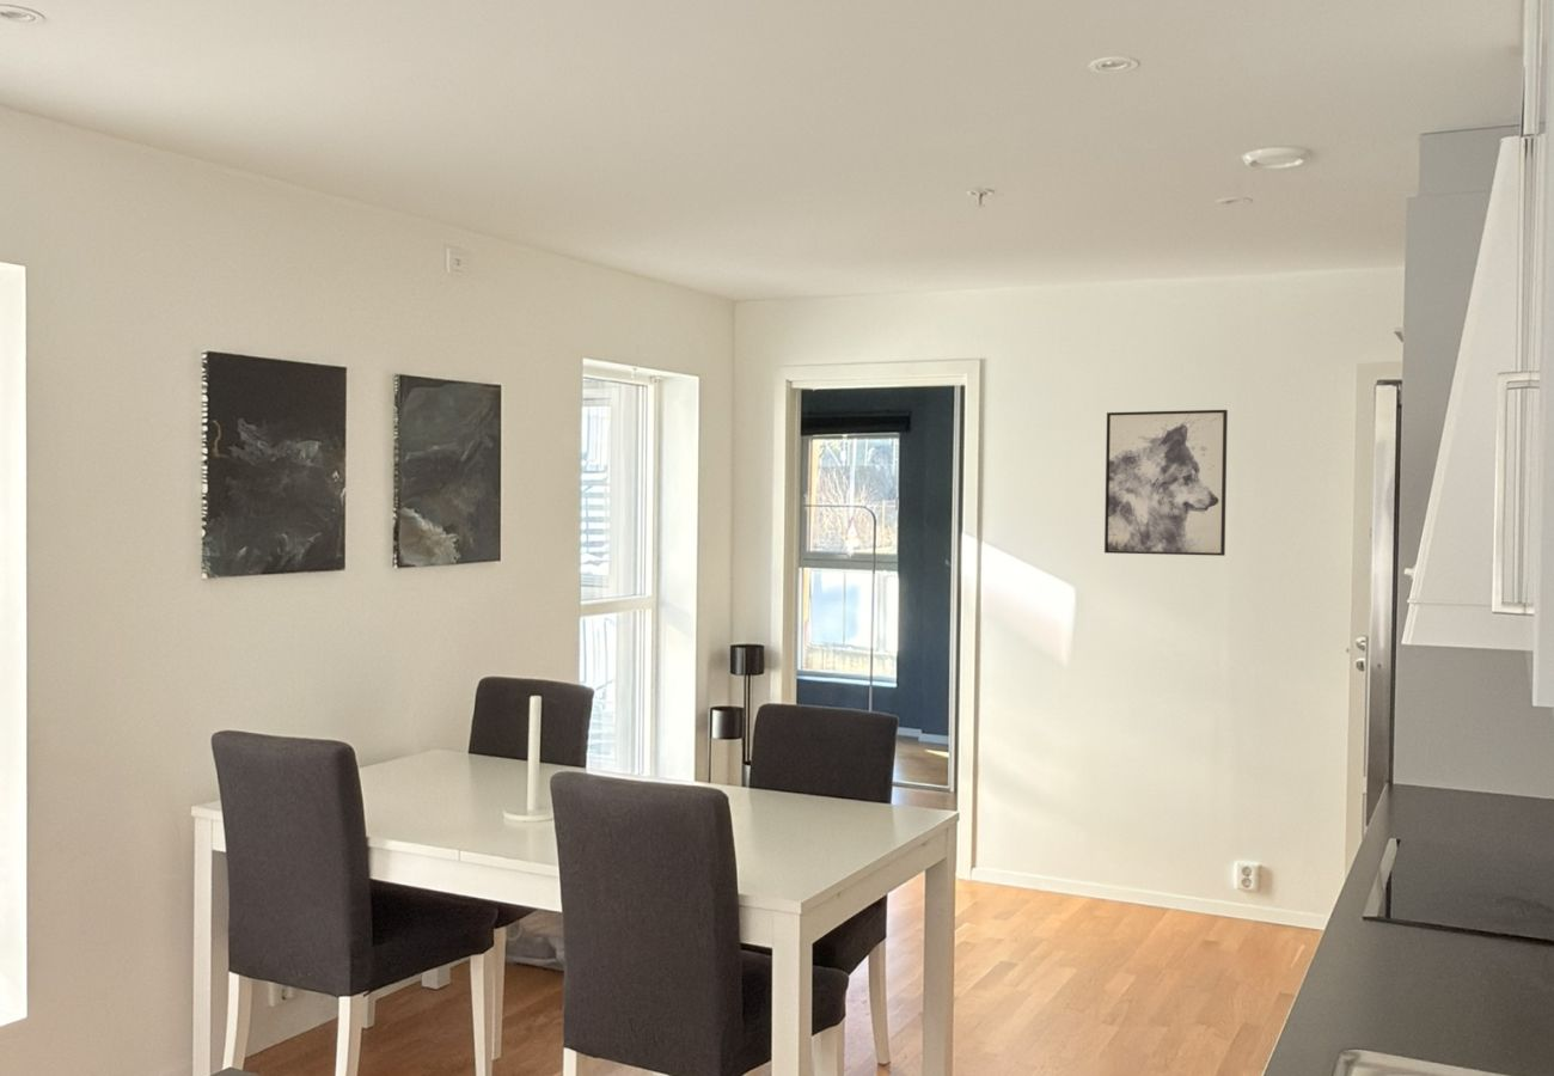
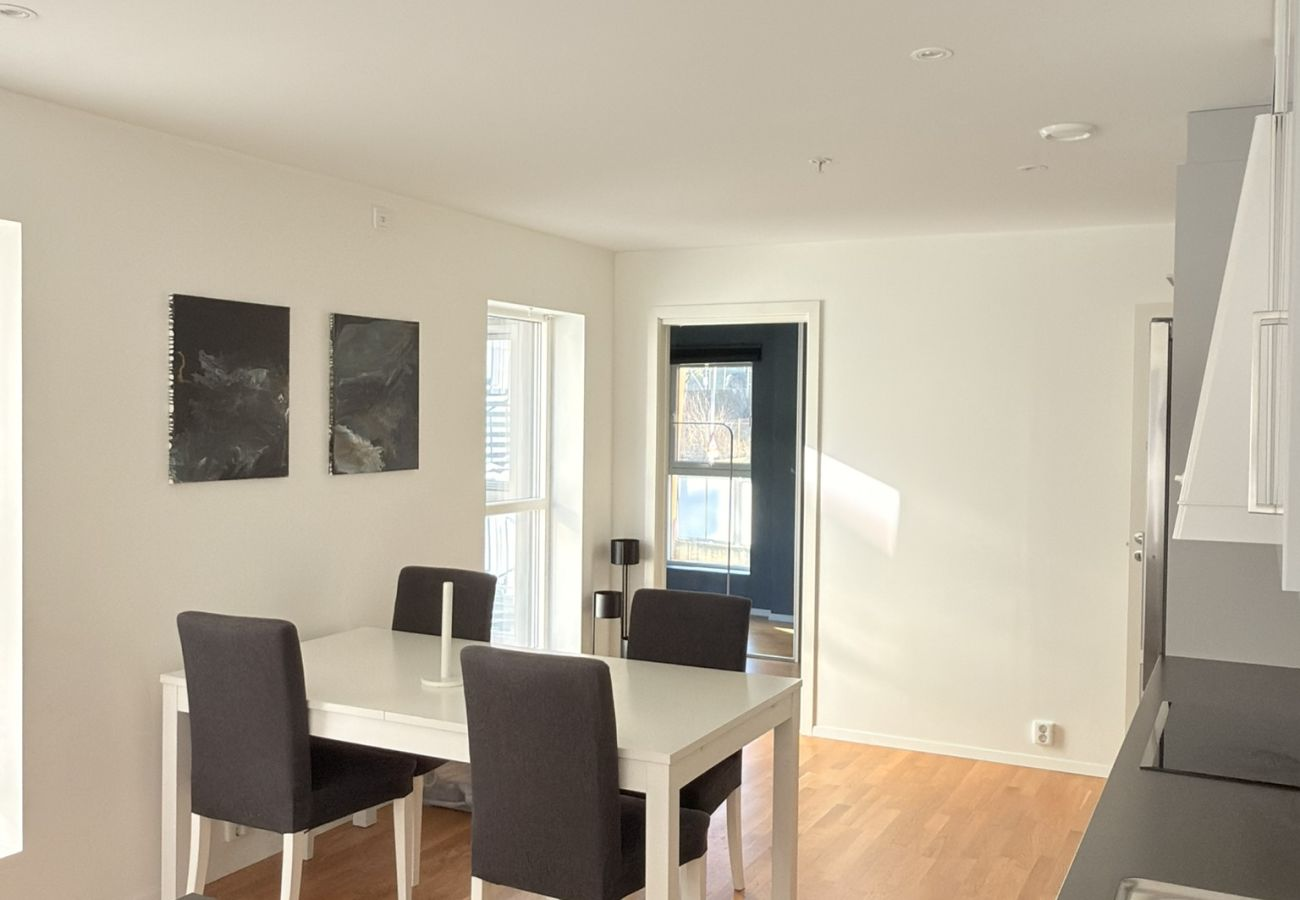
- wall art (1164, 482)
